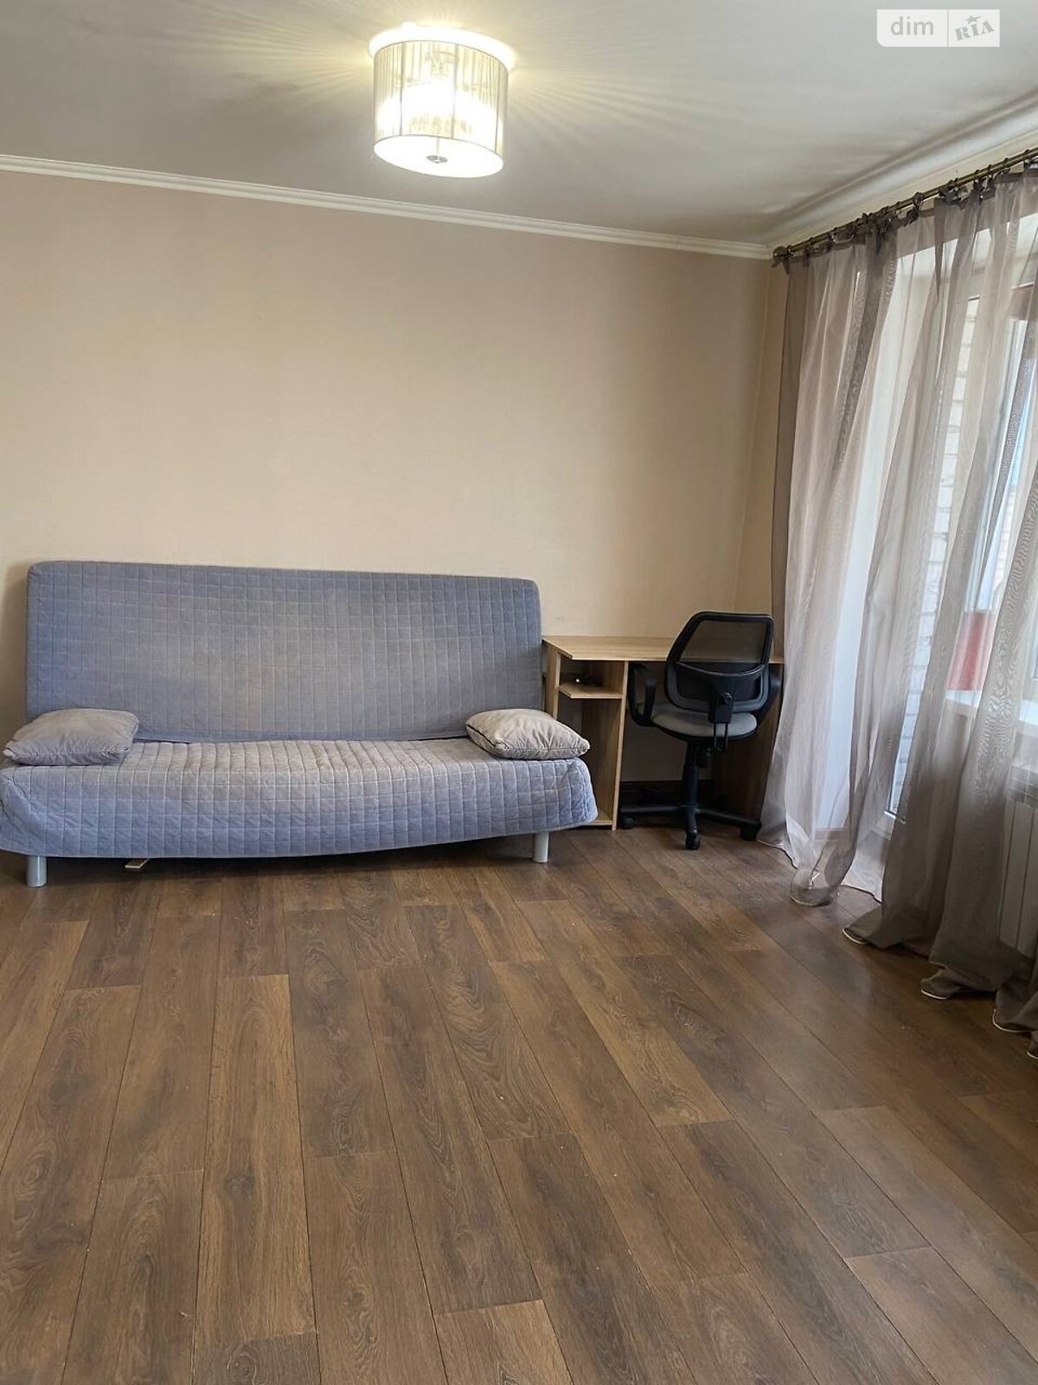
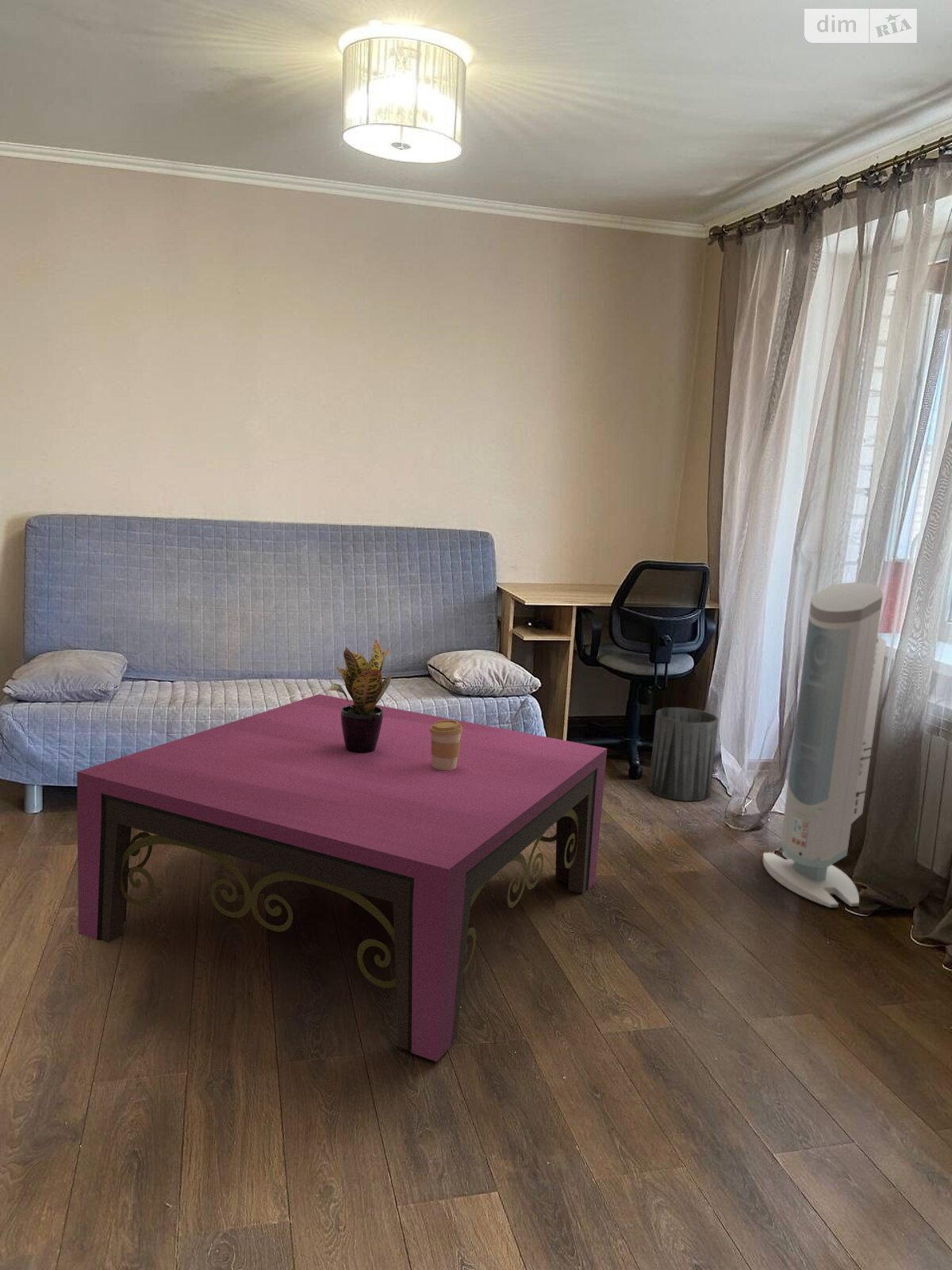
+ air purifier (828, 735)
+ coffee cup (445, 743)
+ potted plant (361, 690)
+ coffee table (363, 833)
+ trash can (683, 752)
